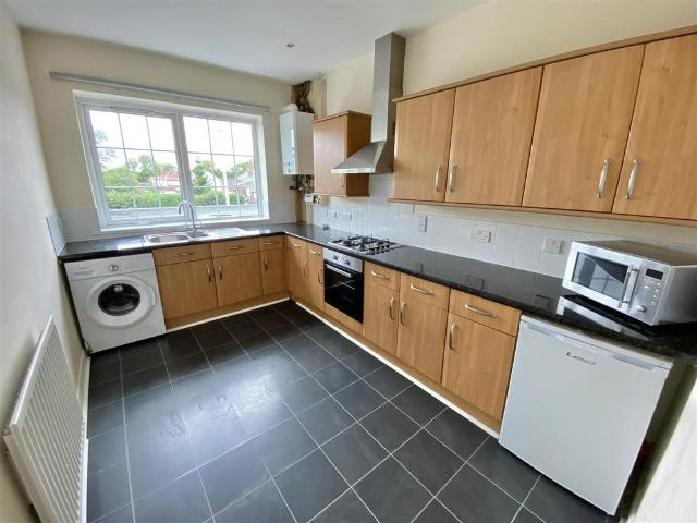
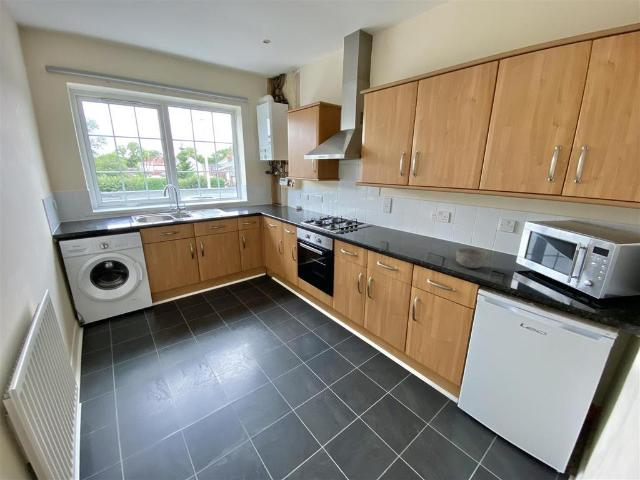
+ bowl (471, 259)
